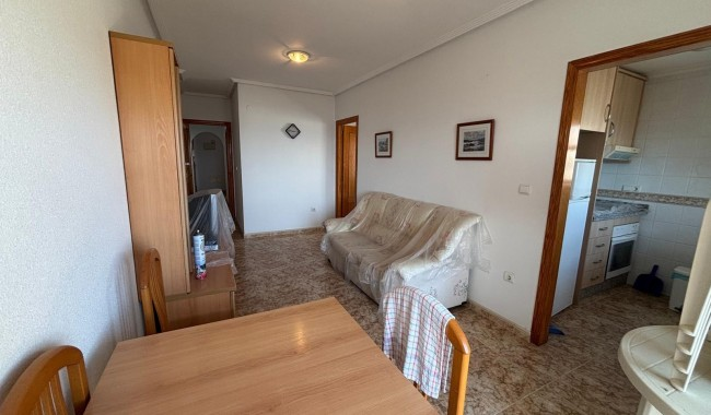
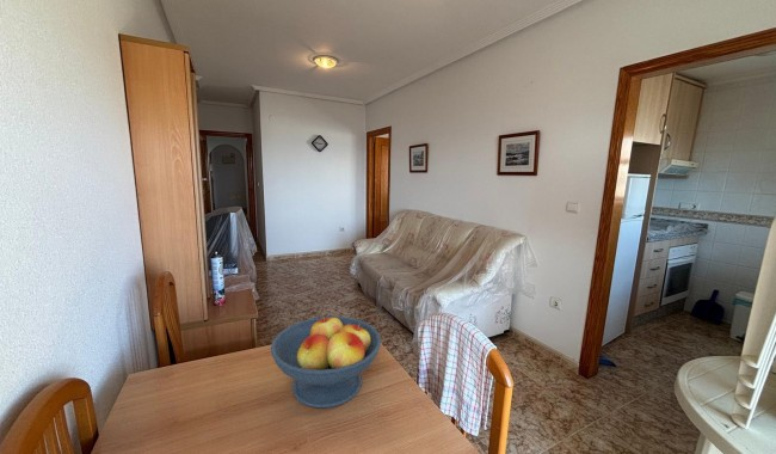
+ fruit bowl (327, 354)
